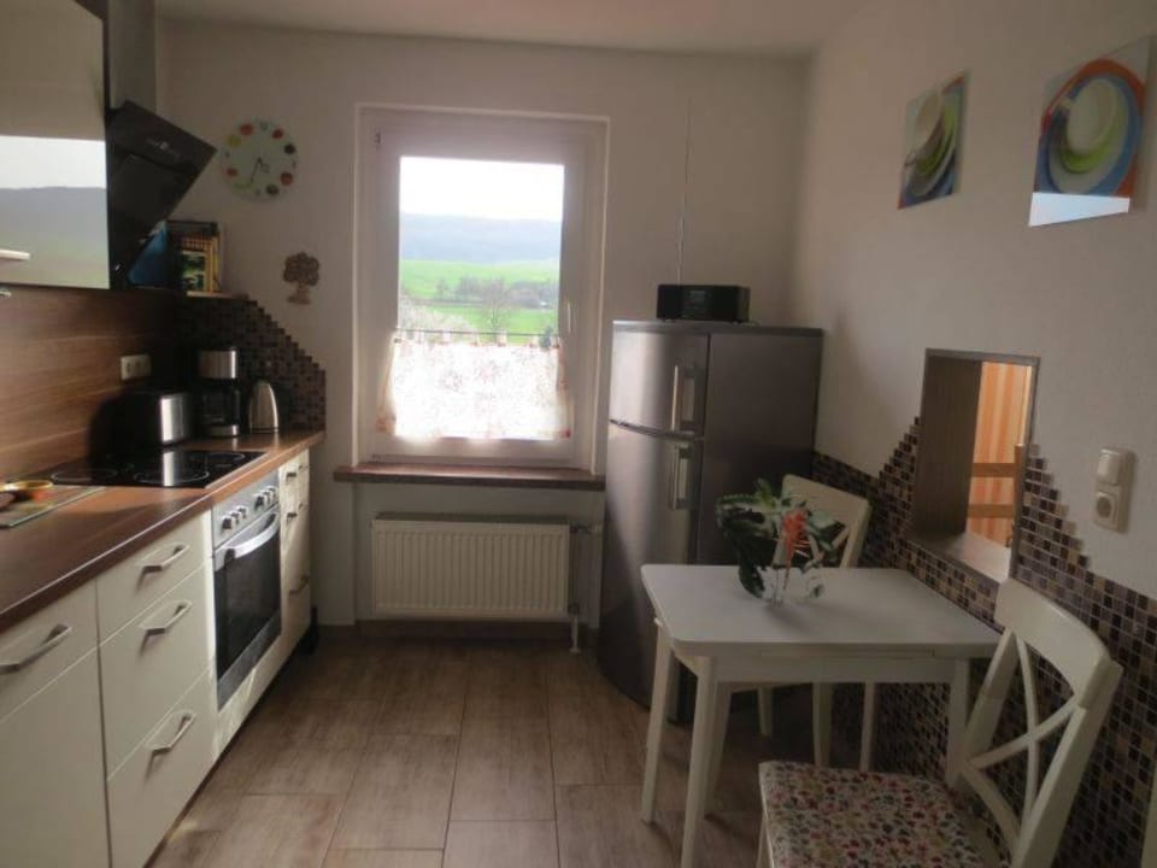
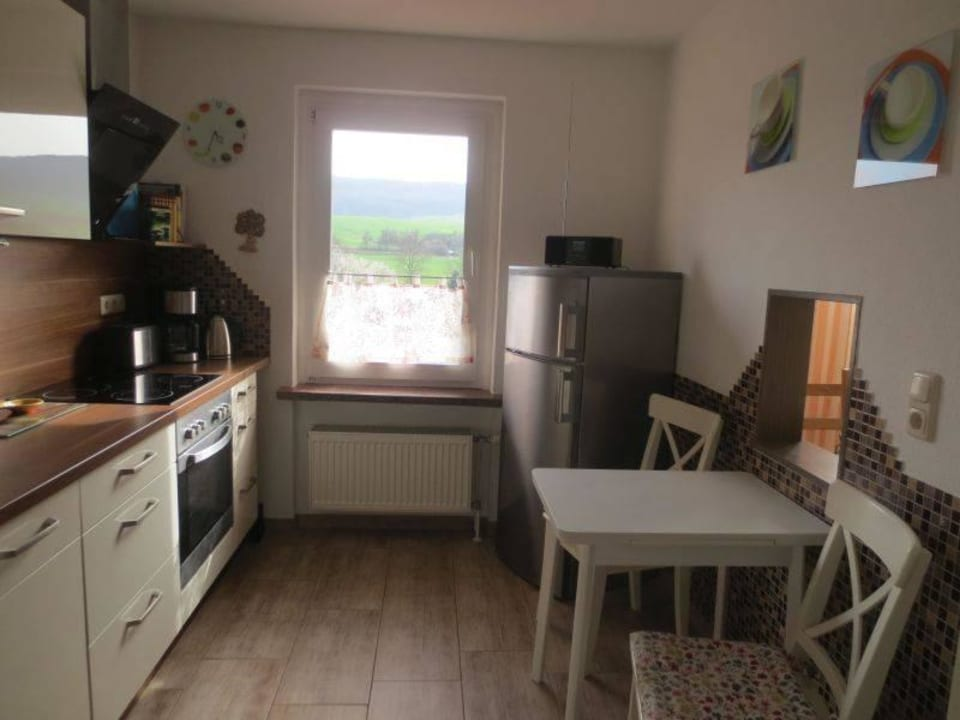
- cut plant (775, 539)
